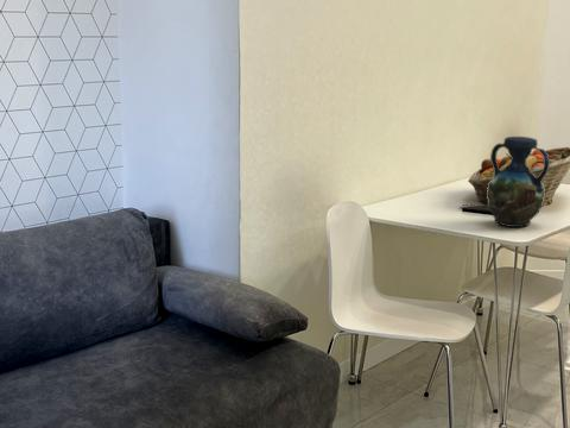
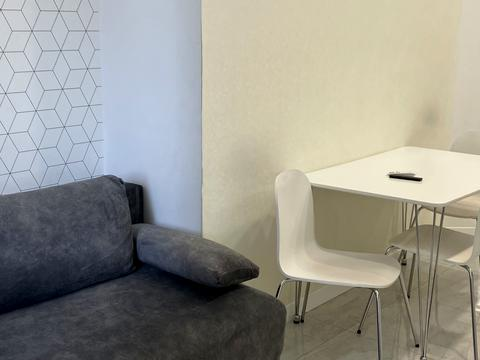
- vase (517, 181)
- fruit basket (530, 170)
